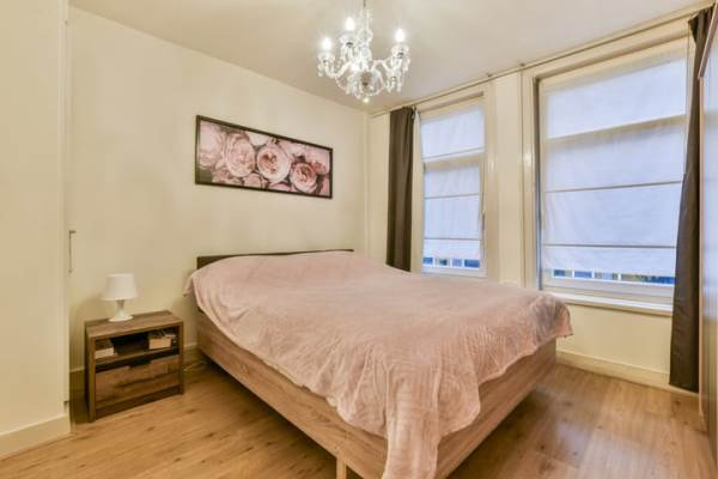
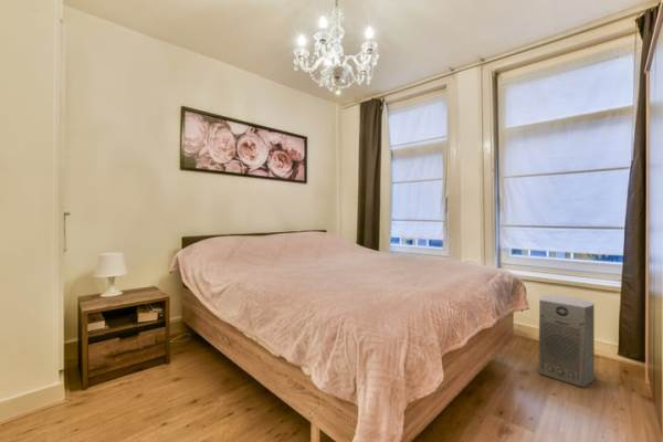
+ fan (566, 335)
